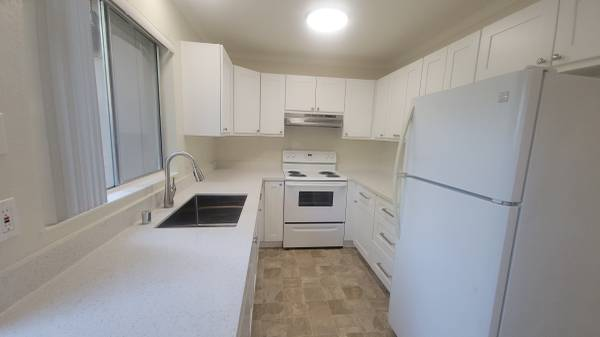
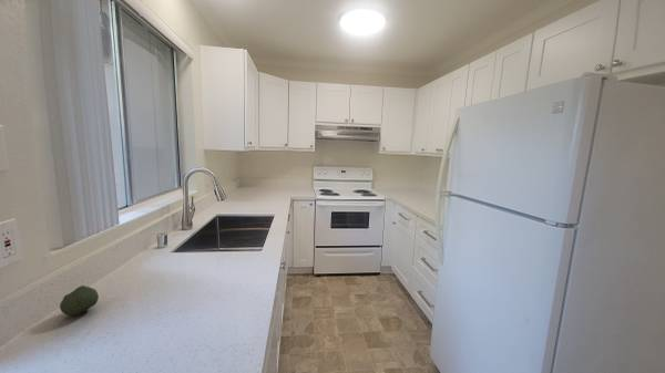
+ fruit (80, 300)
